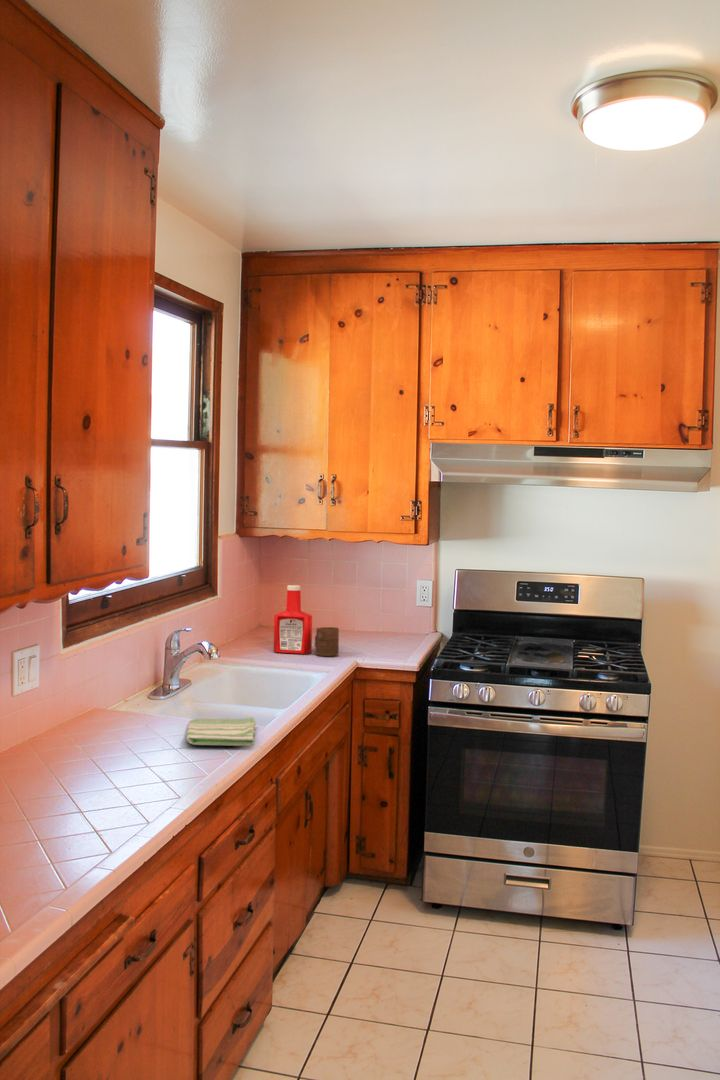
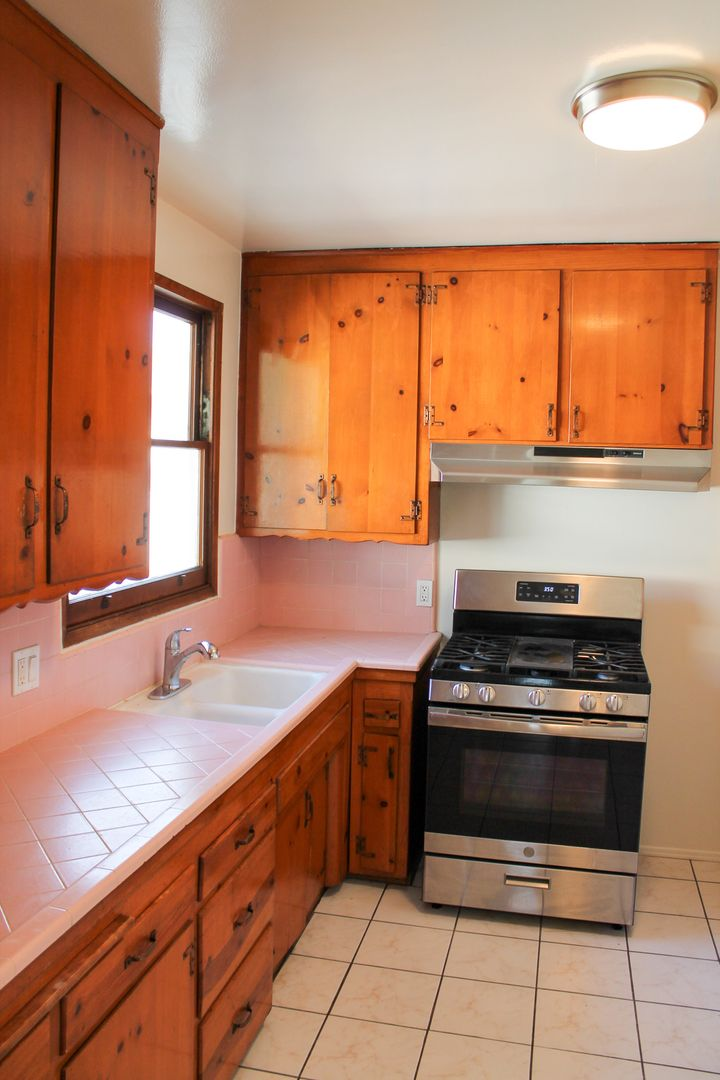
- dish towel (221, 730)
- cup (326, 641)
- soap bottle (293, 618)
